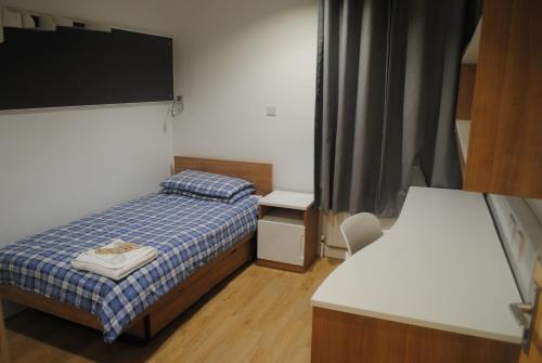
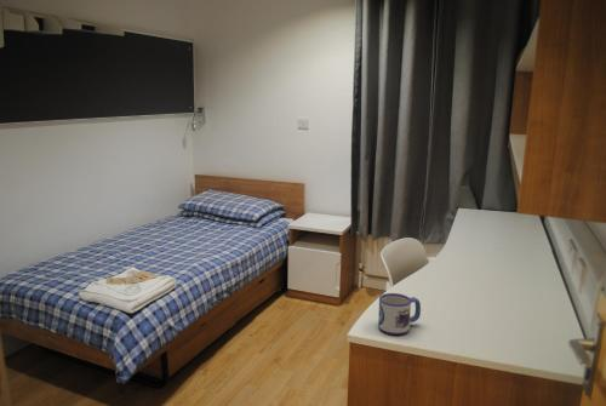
+ mug (400, 311)
